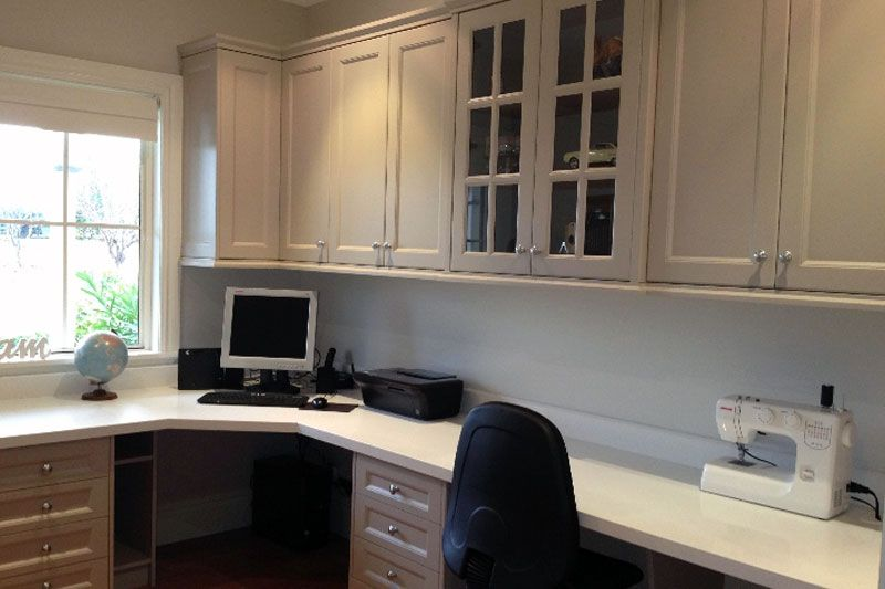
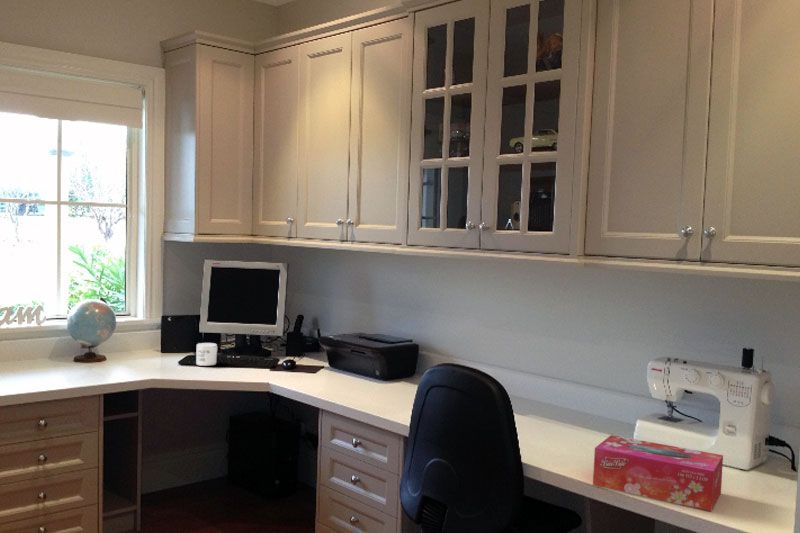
+ mug (208, 353)
+ tissue box (657, 470)
